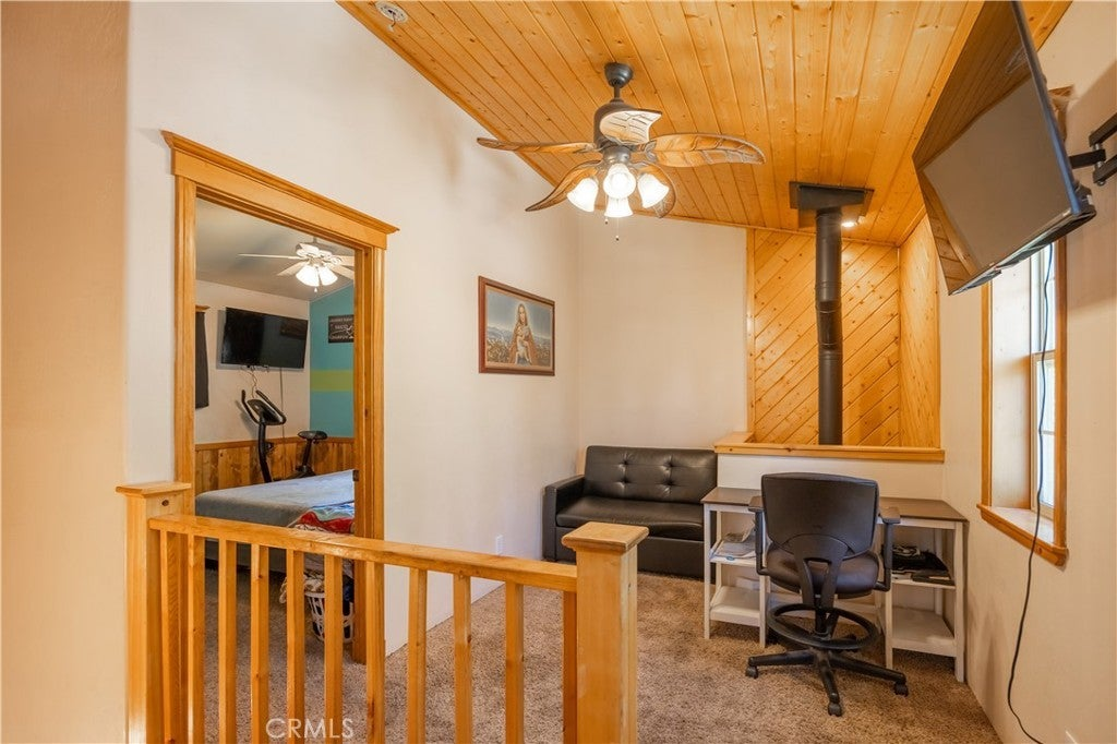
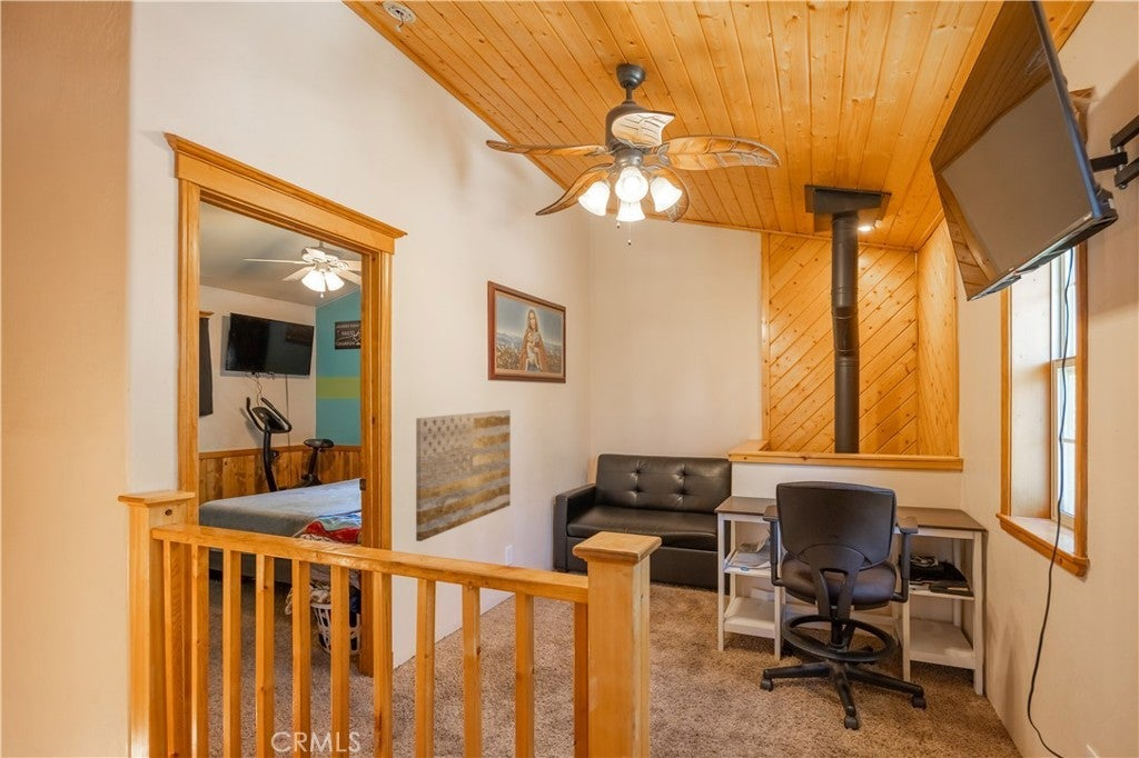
+ wall art (468, 467)
